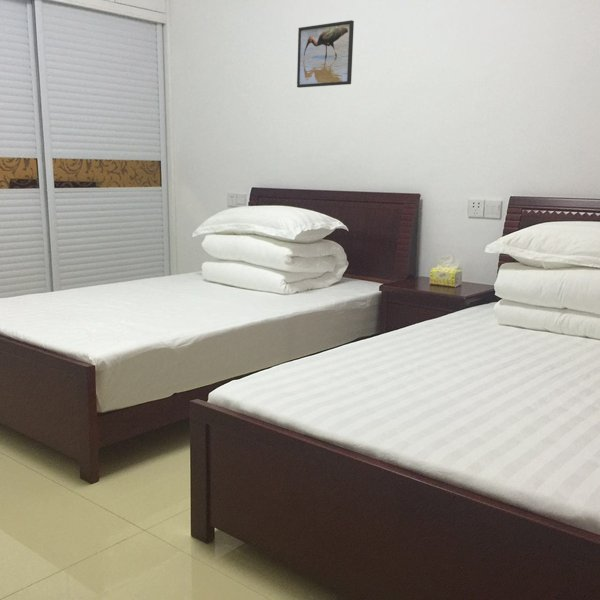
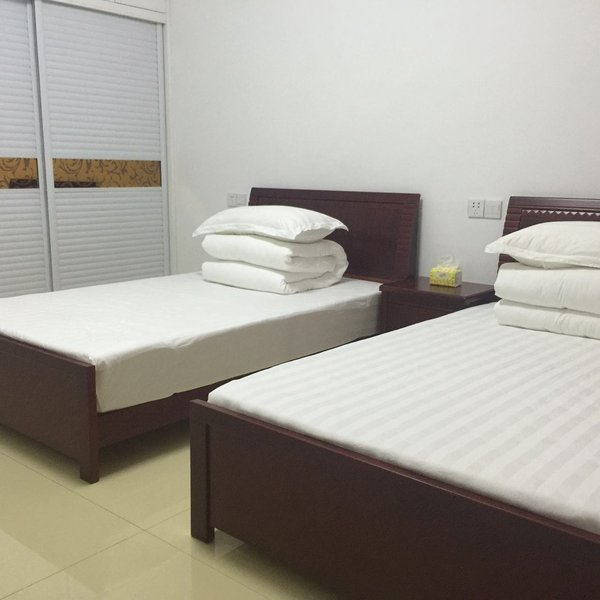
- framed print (324, 55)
